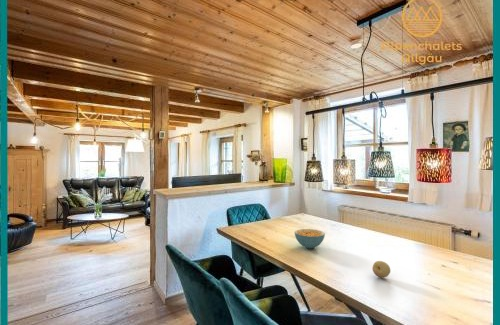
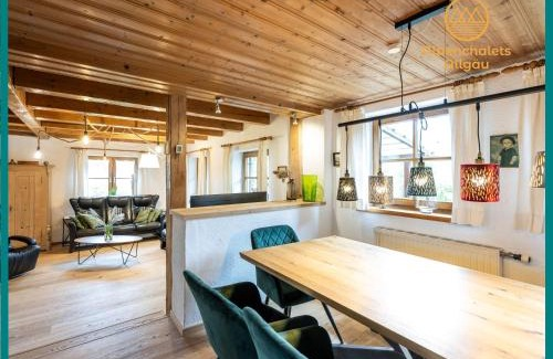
- cereal bowl (309, 239)
- fruit (381, 269)
